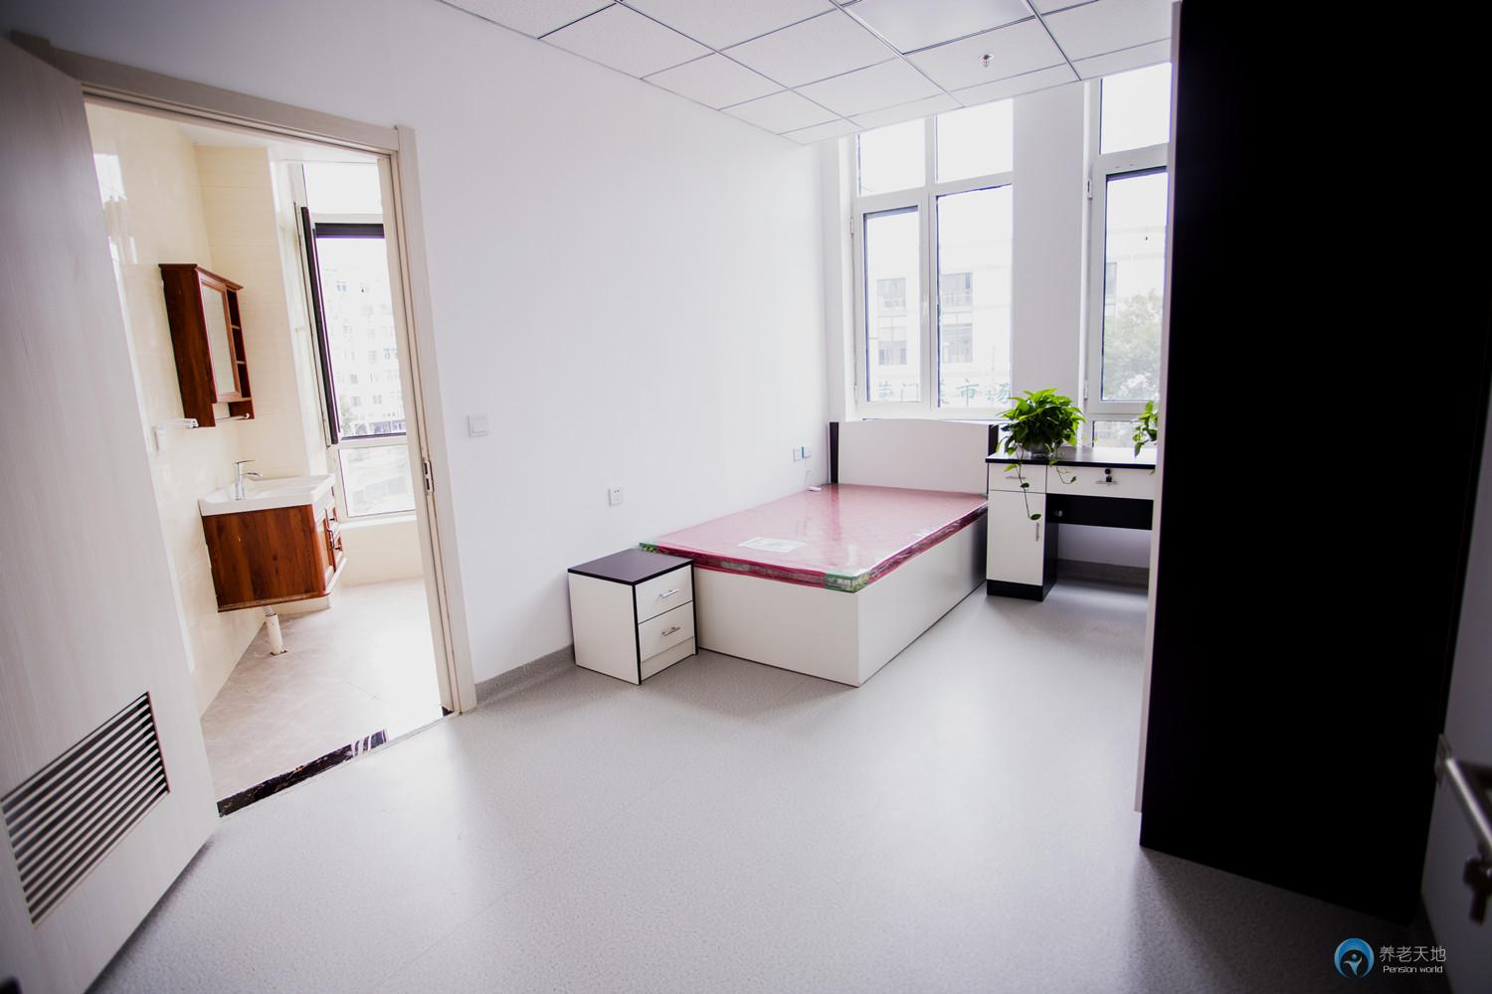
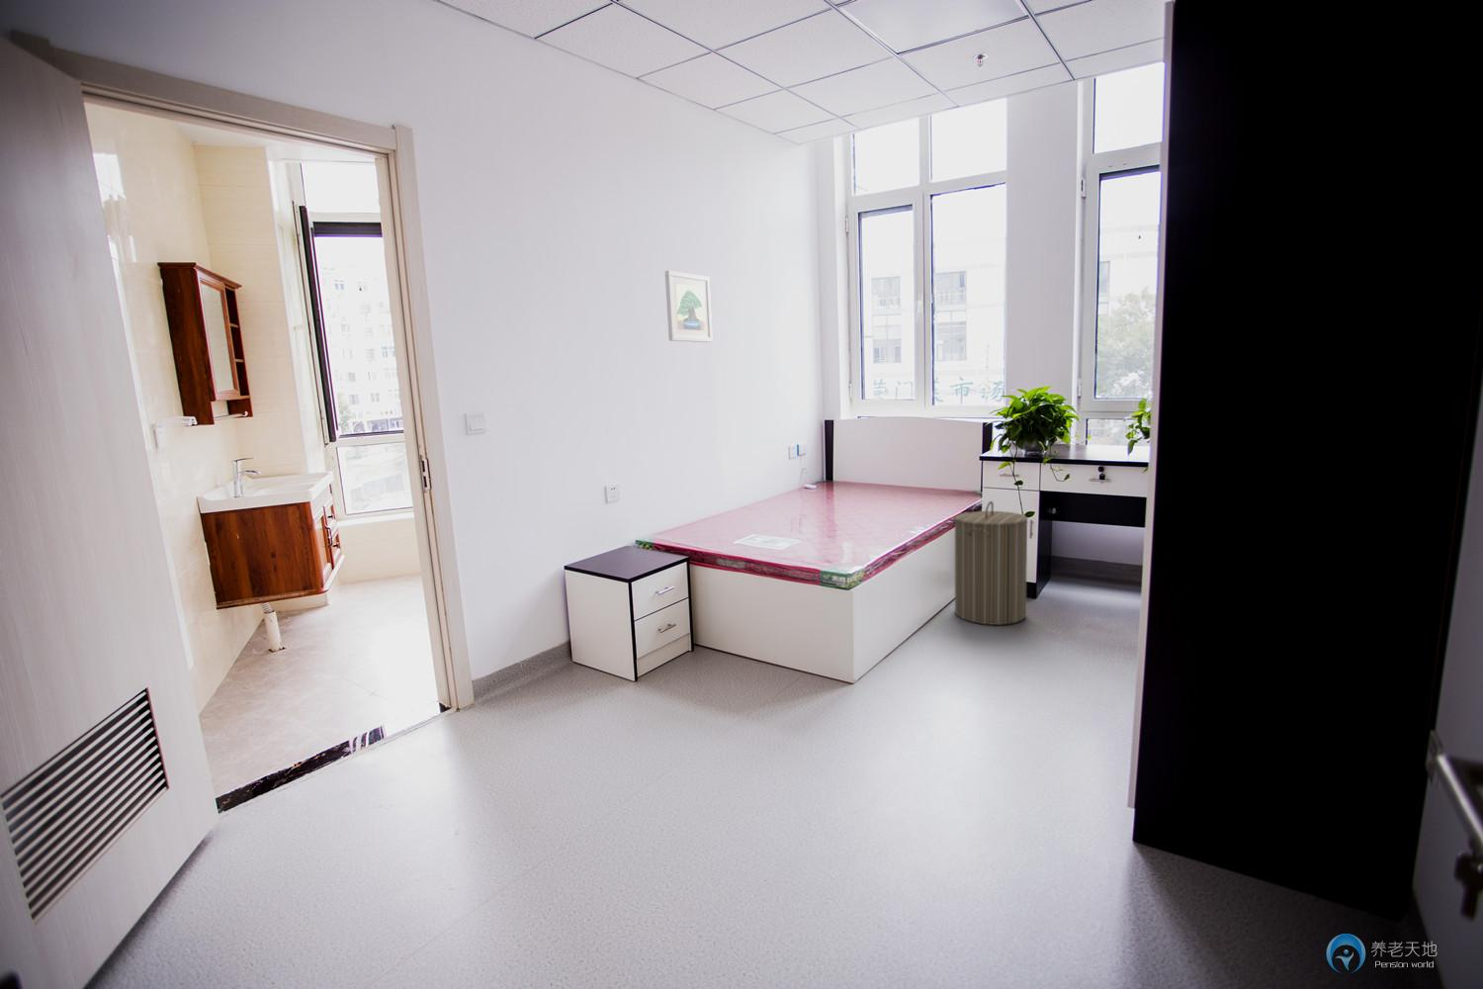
+ laundry hamper (990, 557)
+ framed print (690, 308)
